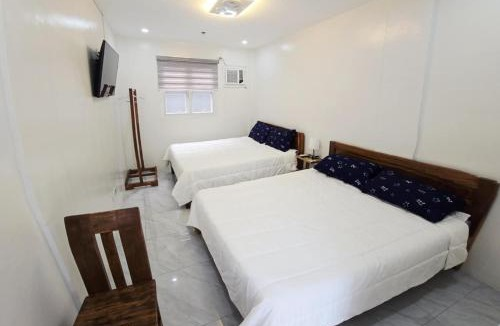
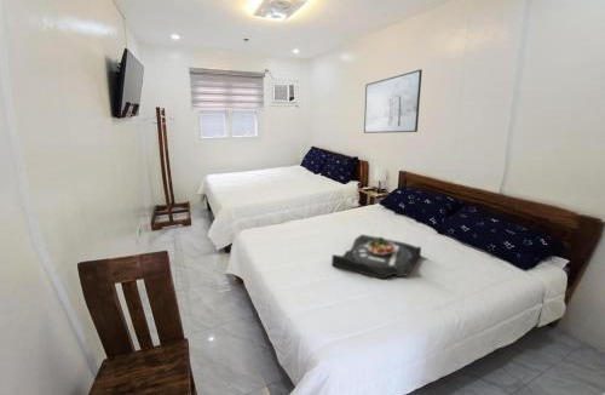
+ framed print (388, 105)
+ serving tray (378, 248)
